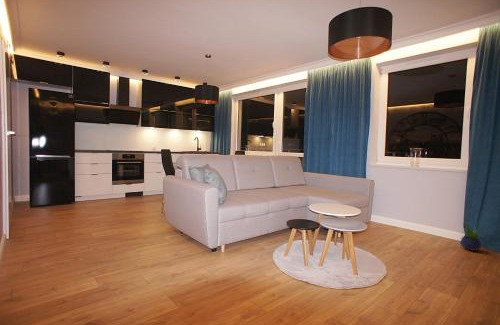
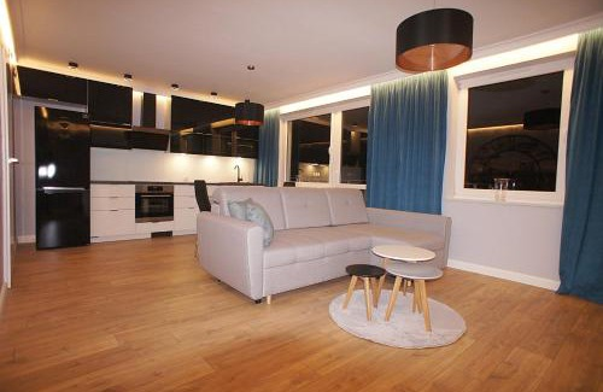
- potted plant (472, 236)
